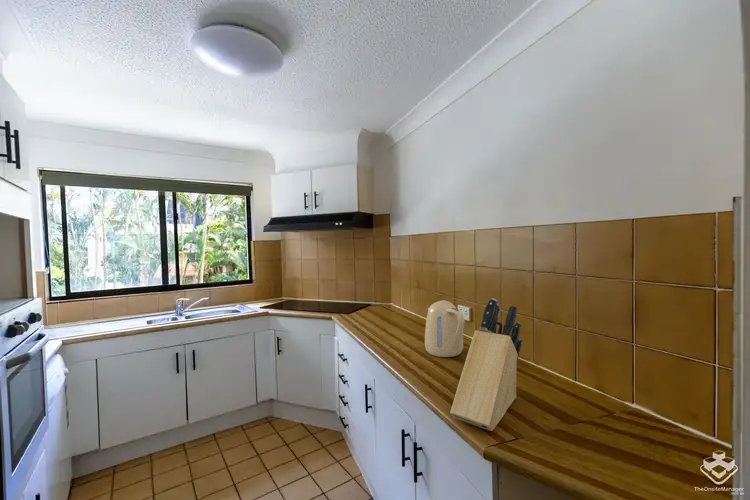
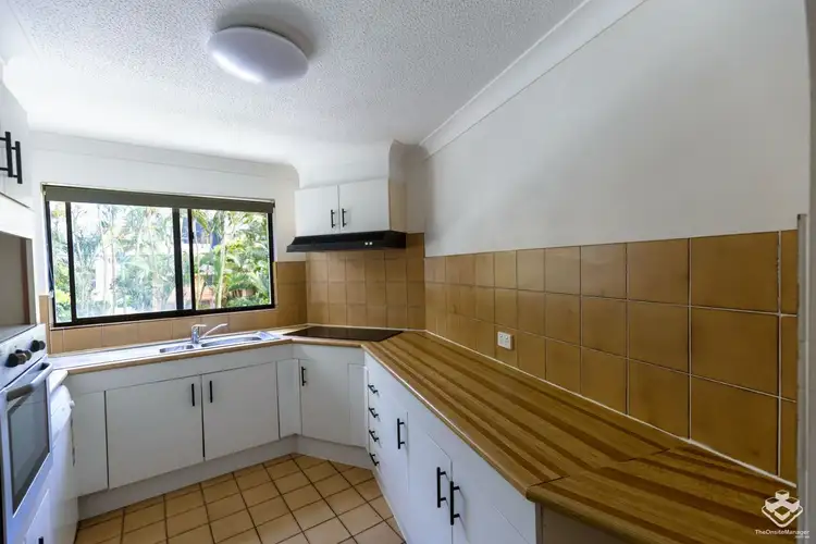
- kettle (444, 326)
- knife block (490, 354)
